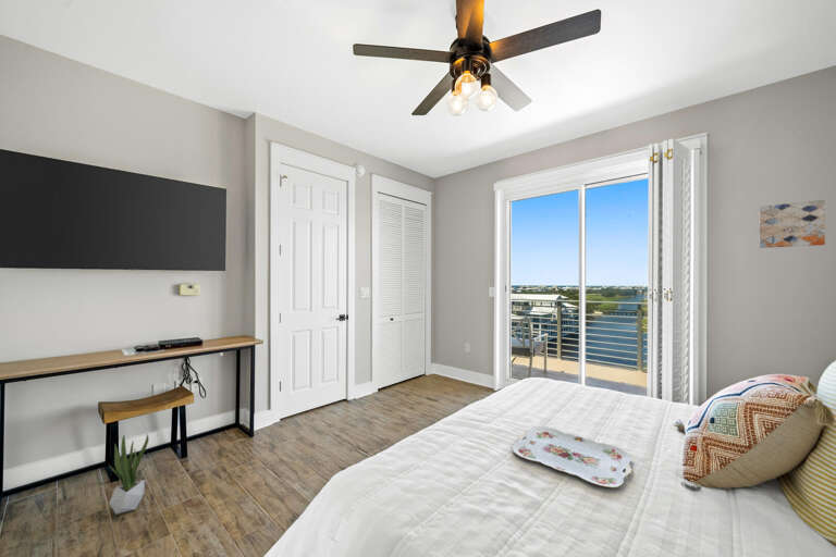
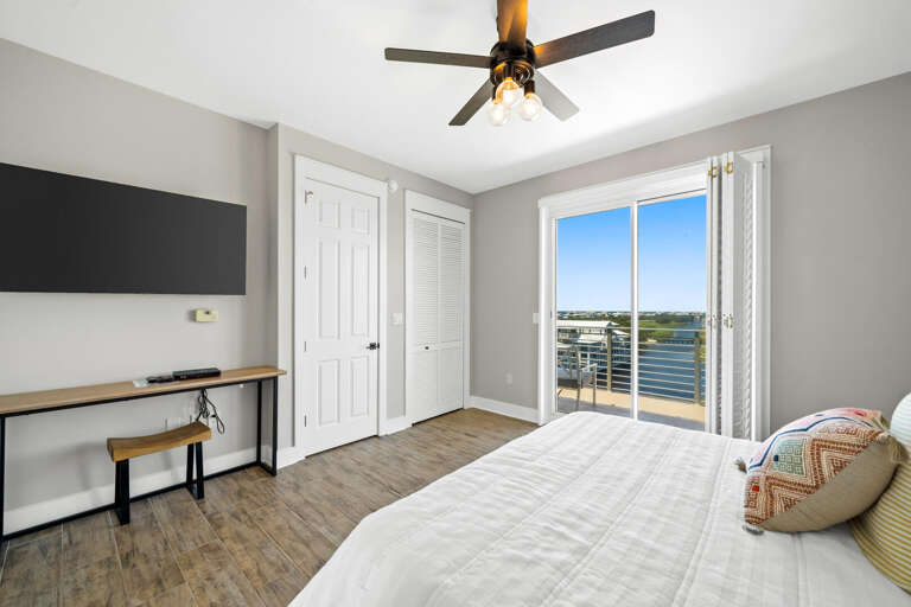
- serving tray (569, 453)
- potted plant (127, 472)
- wall art (789, 224)
